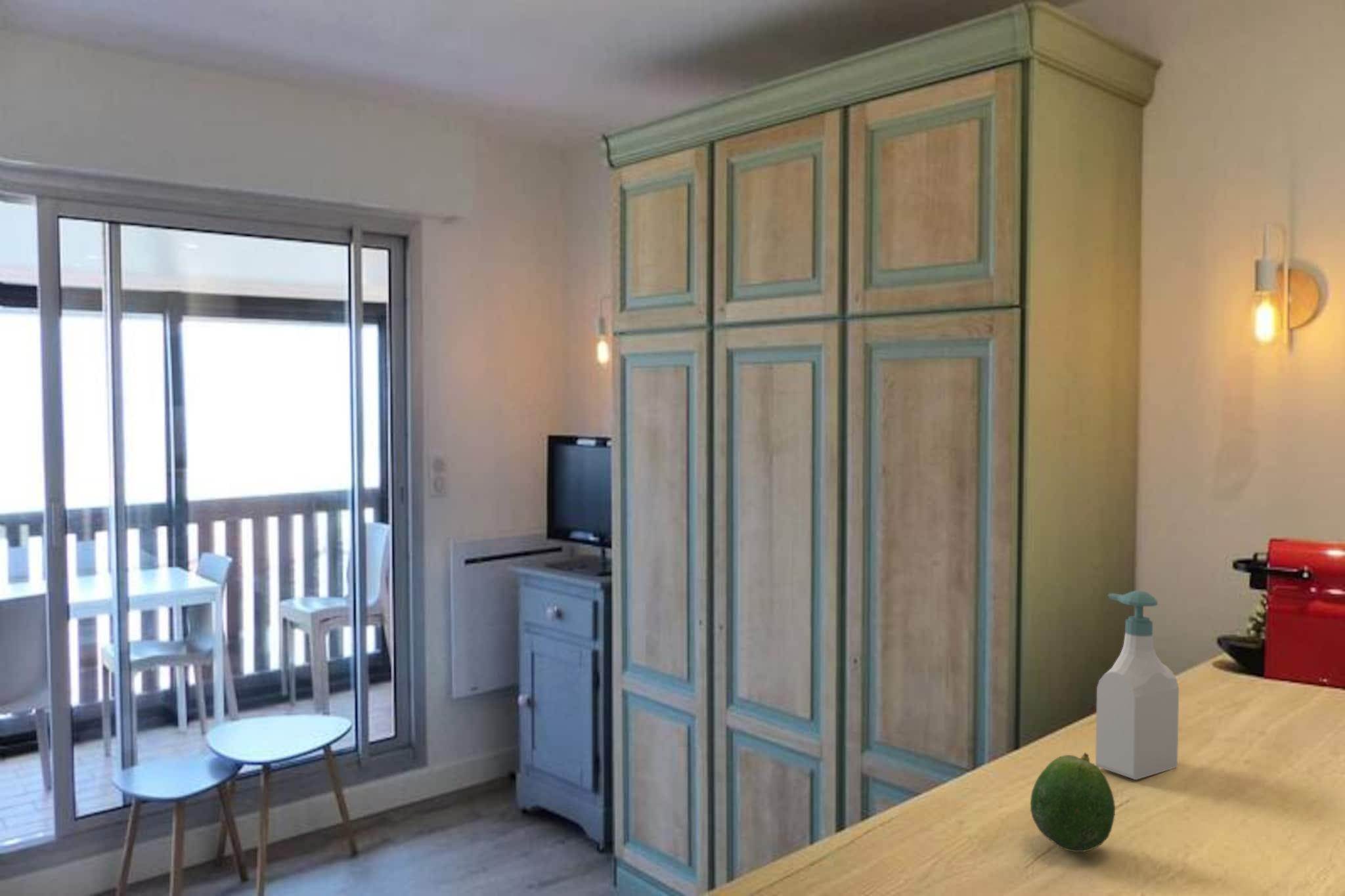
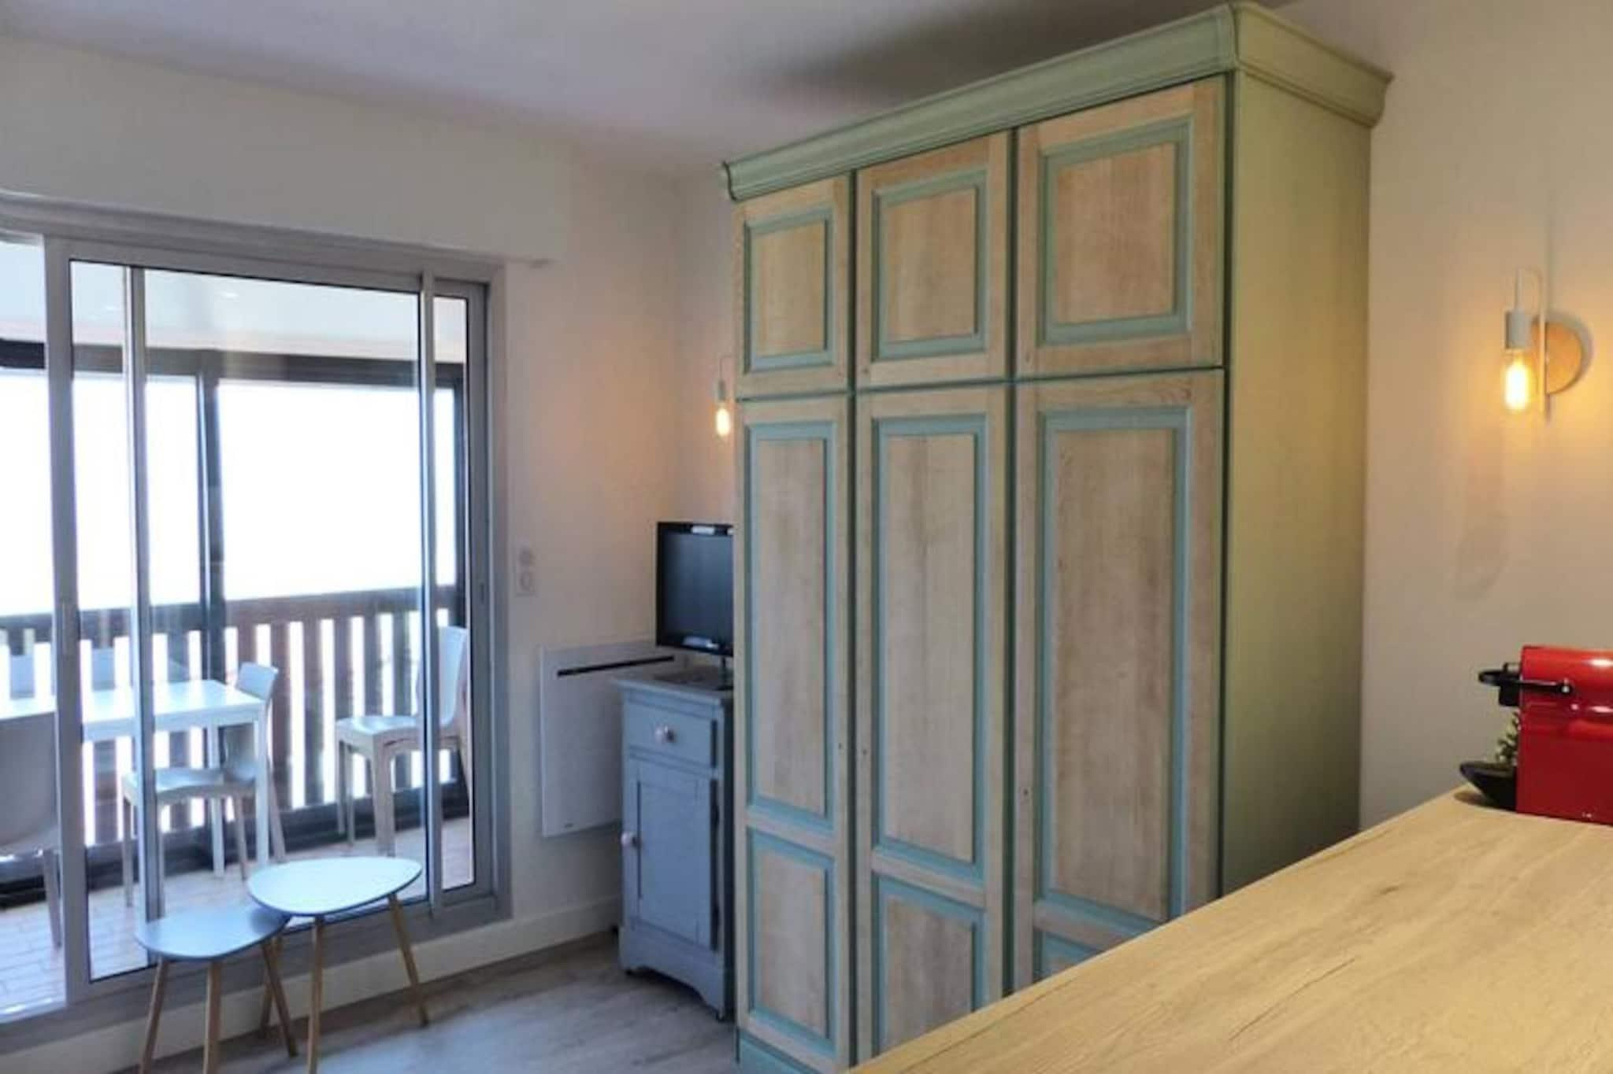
- fruit (1071, 801)
- soap bottle (1132, 678)
